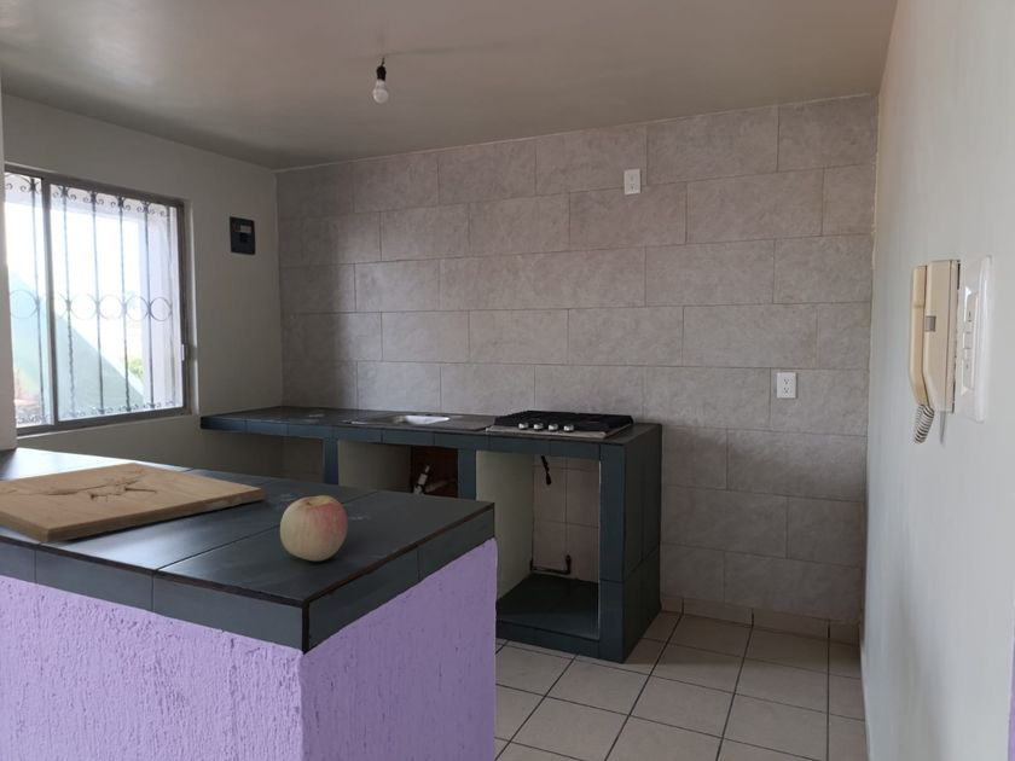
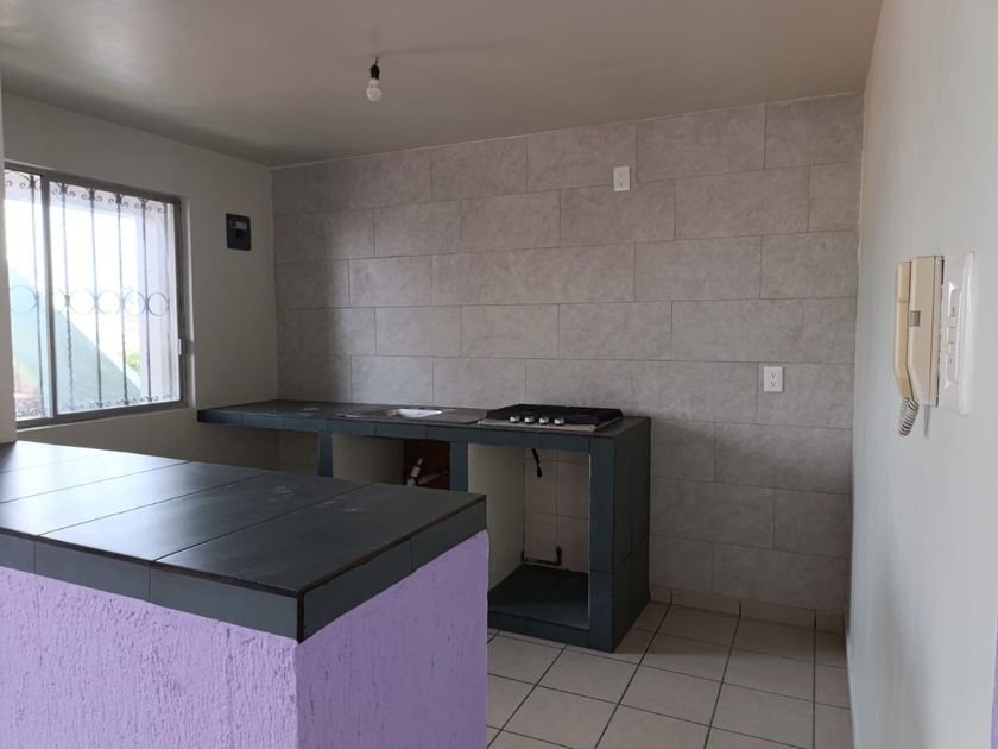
- apple (314, 528)
- cutting board (100, 493)
